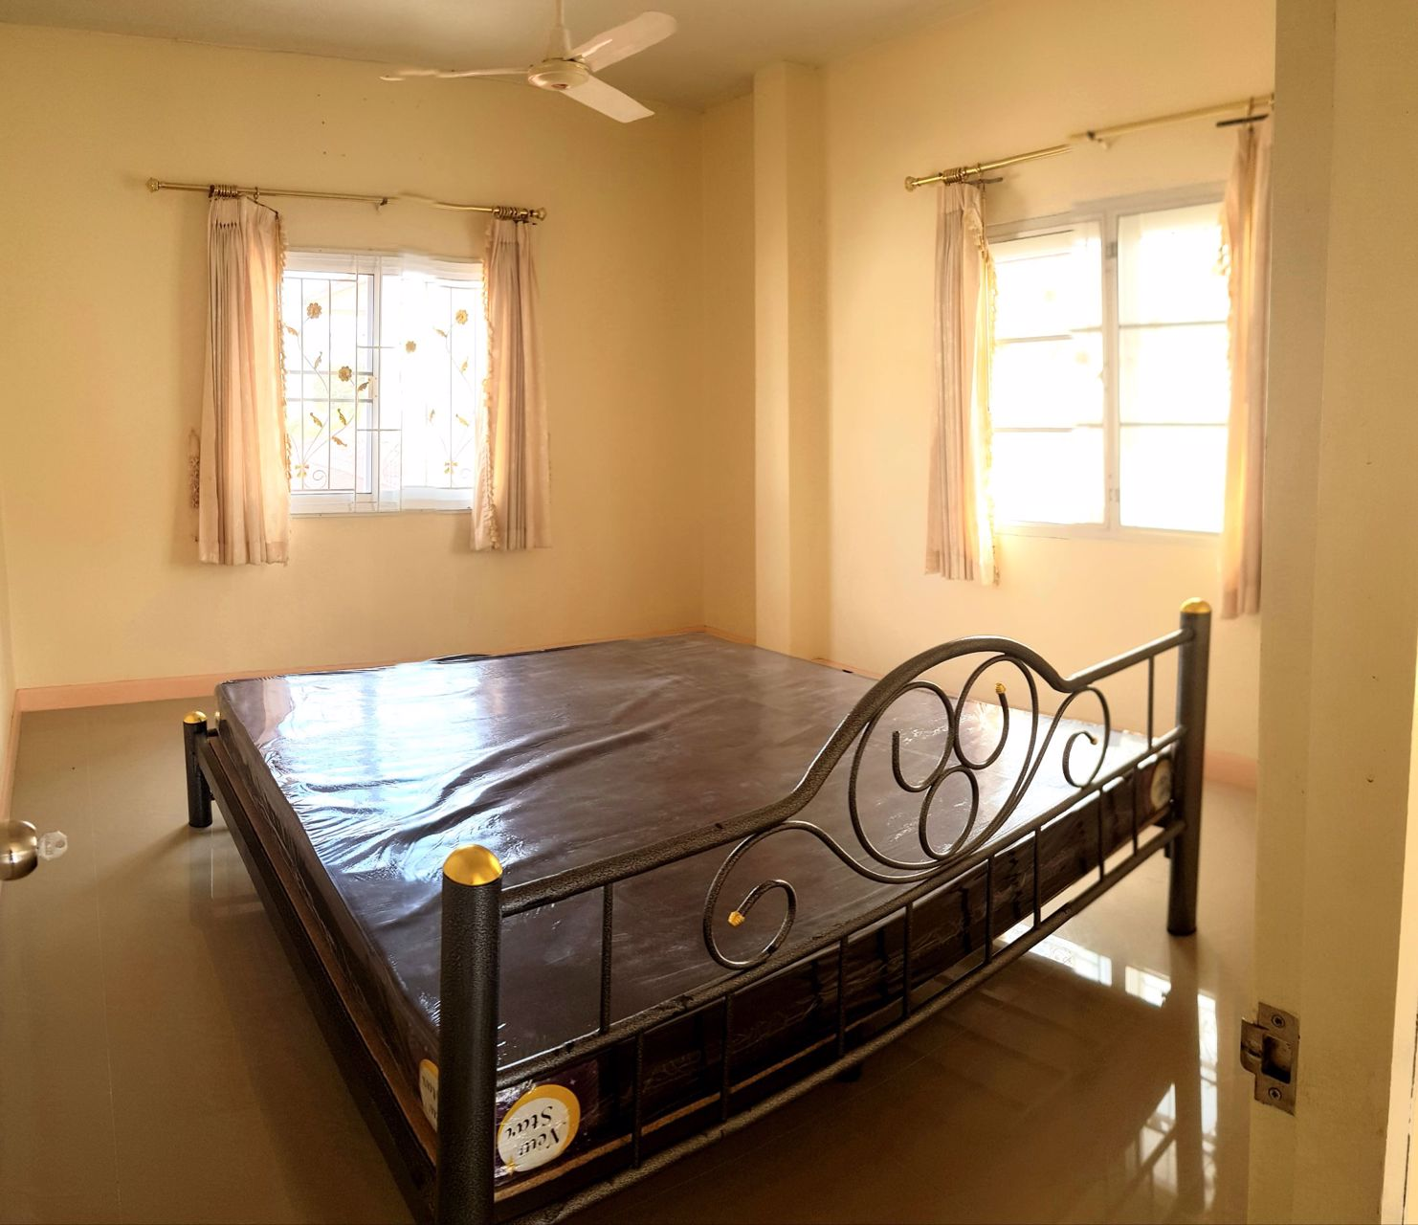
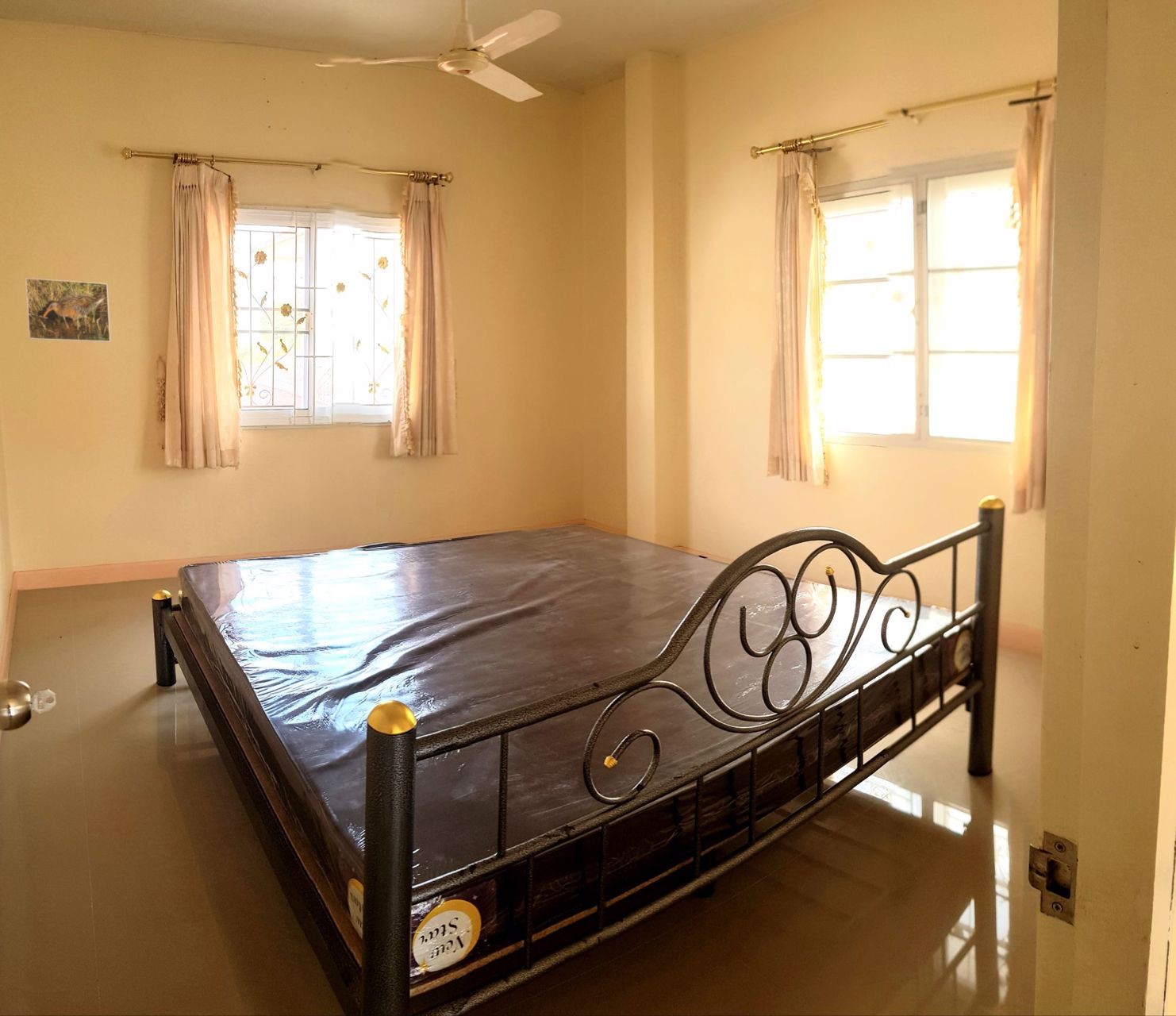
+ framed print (68, 310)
